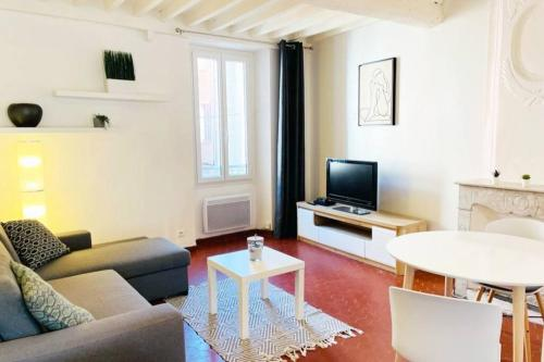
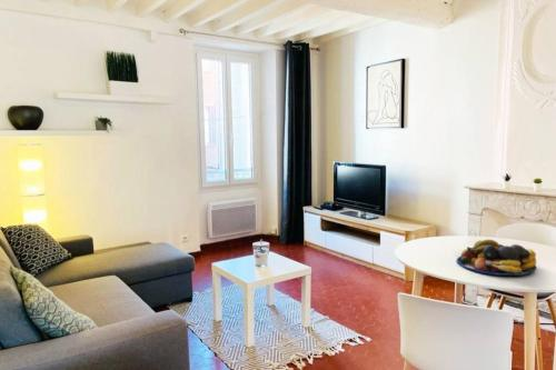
+ fruit bowl (495, 252)
